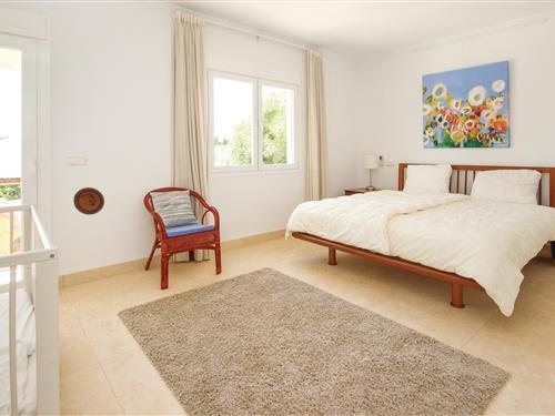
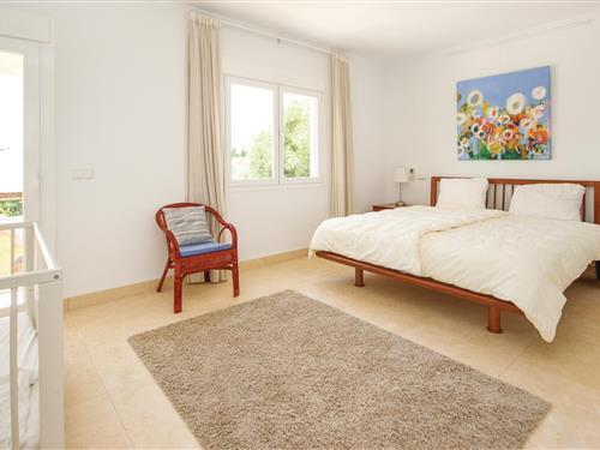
- decorative plate (89, 201)
